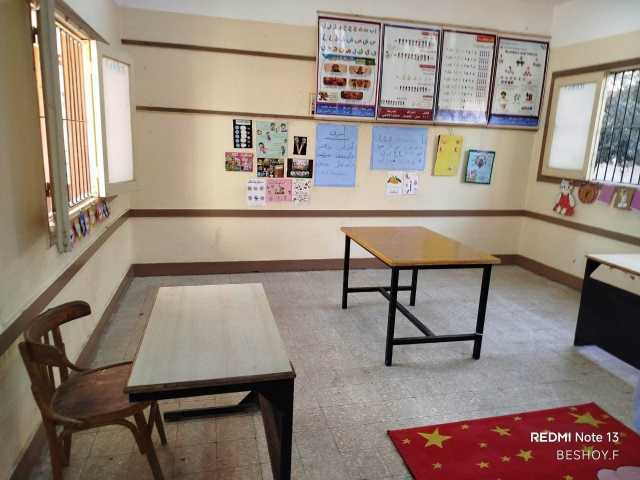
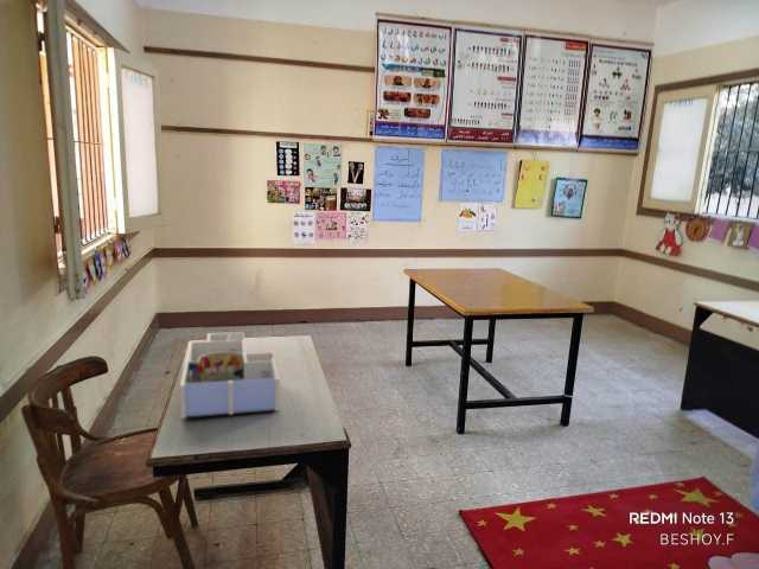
+ desk organizer (230, 367)
